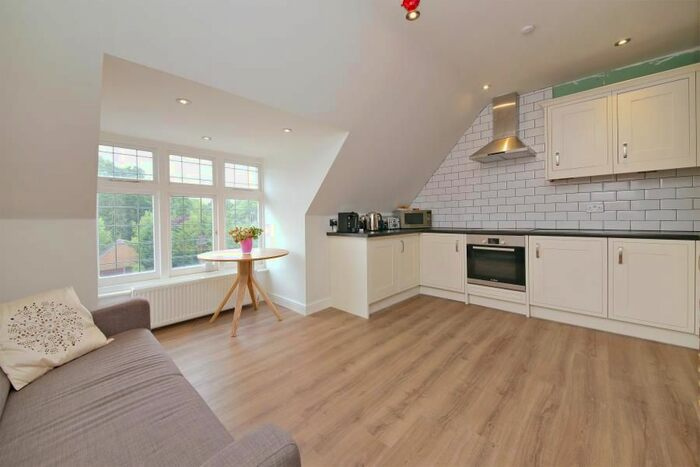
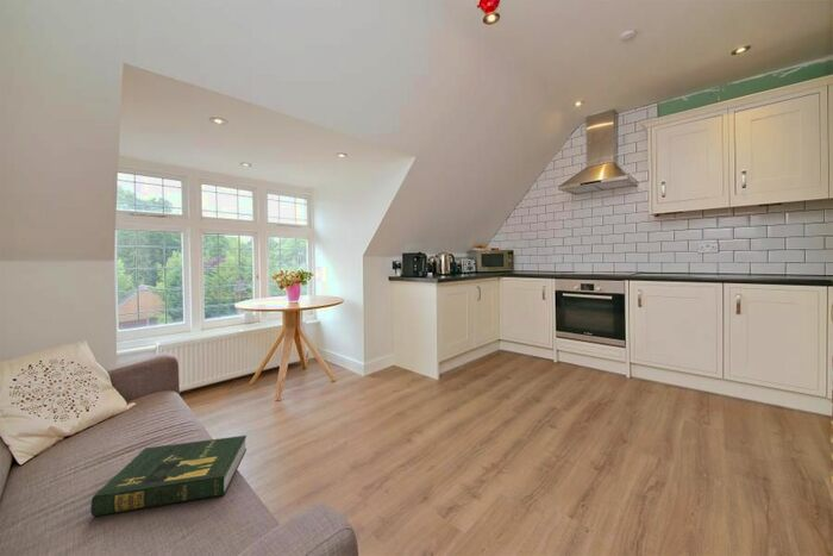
+ book (181, 469)
